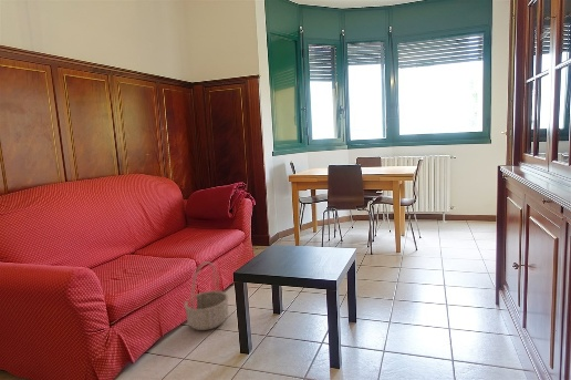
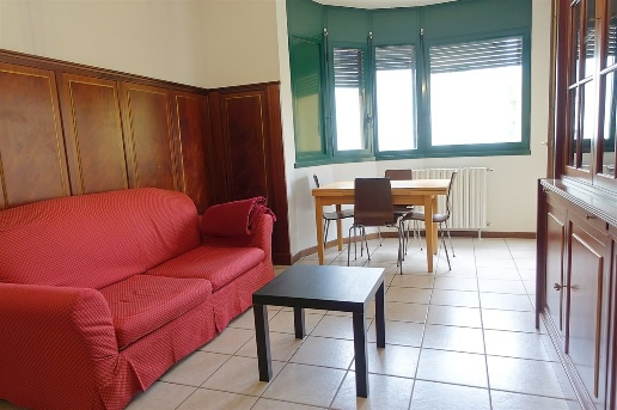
- basket (206, 292)
